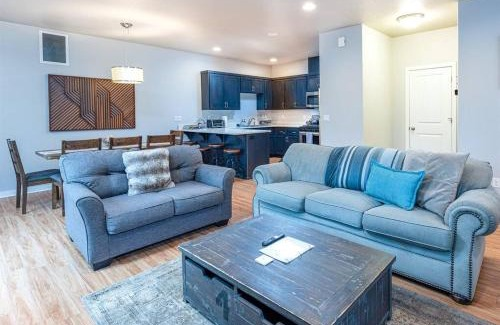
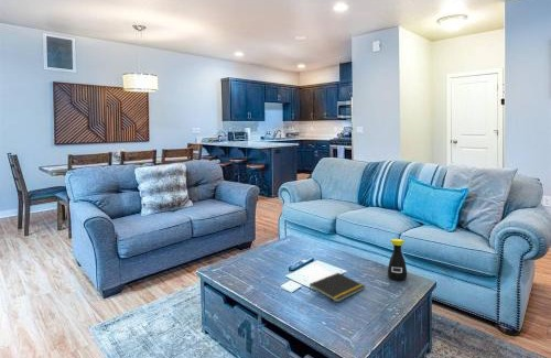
+ notepad (337, 285)
+ bottle (397, 259)
